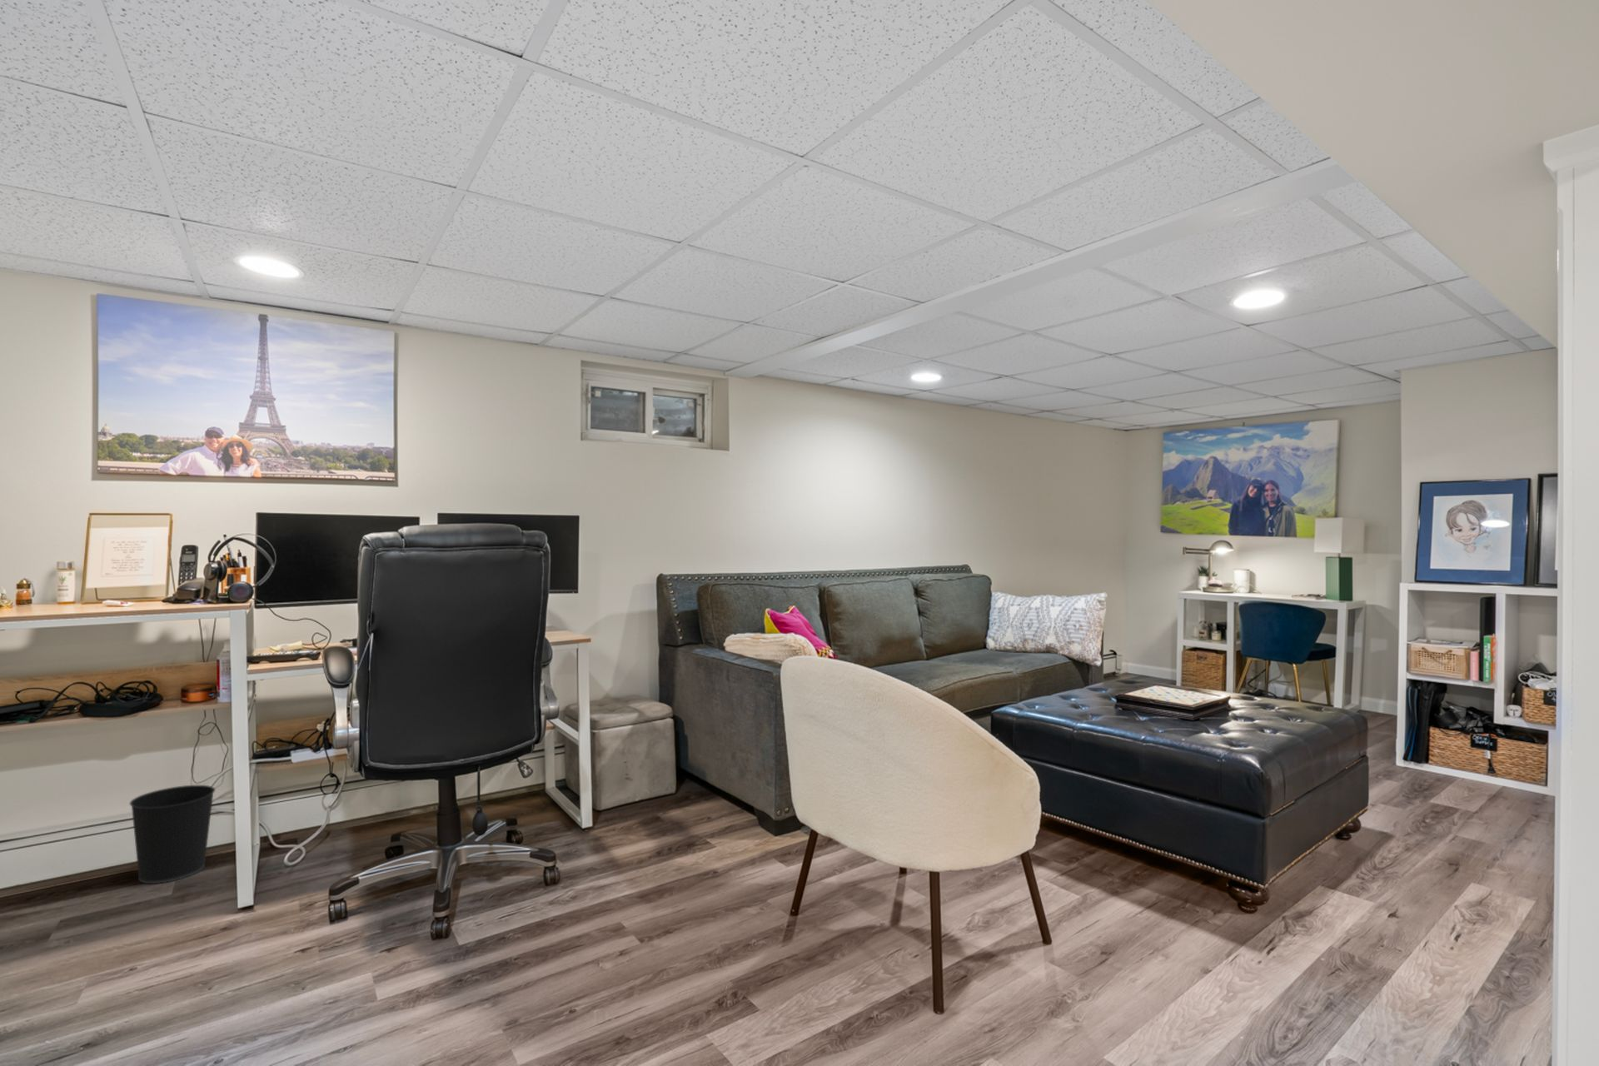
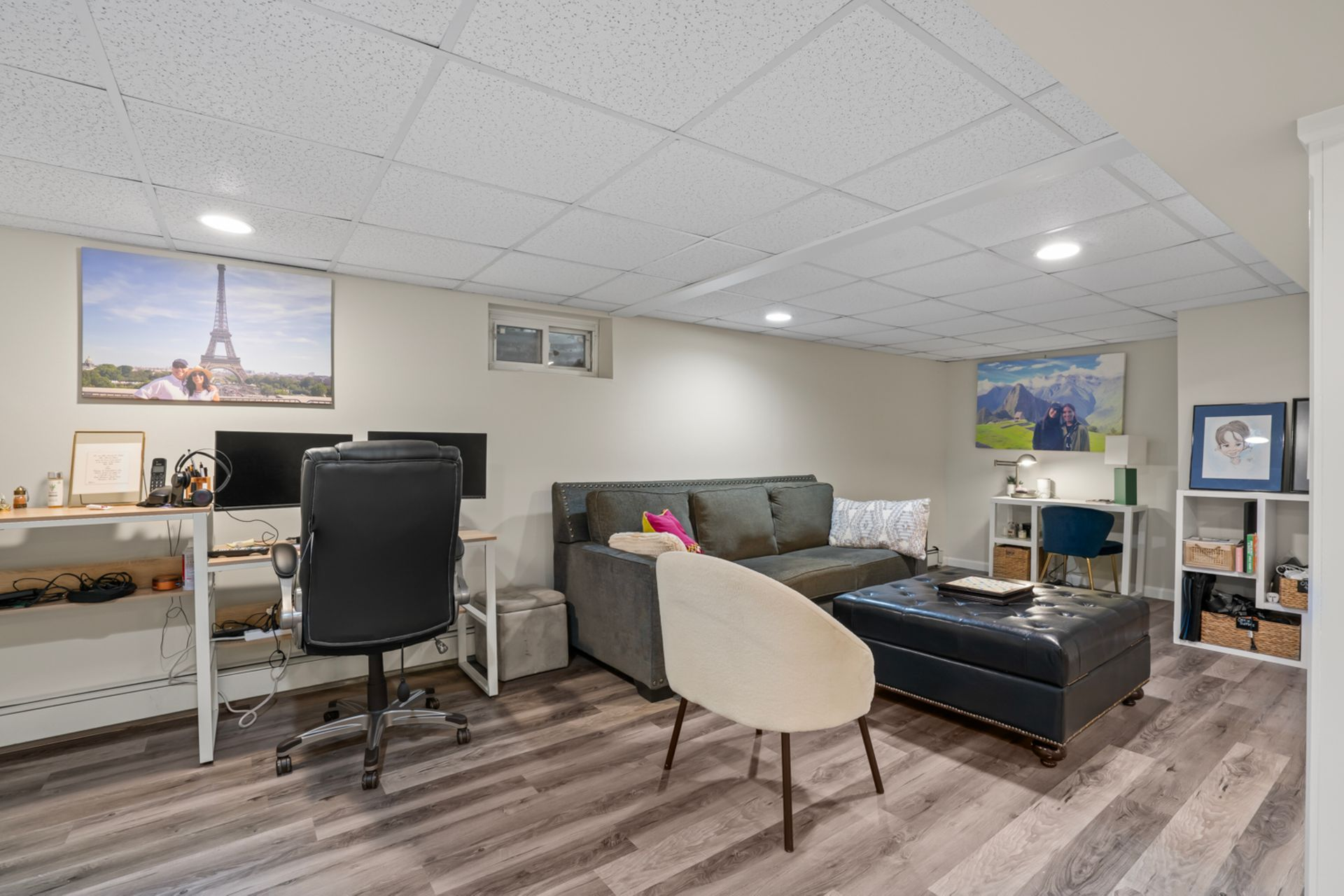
- wastebasket (173, 834)
